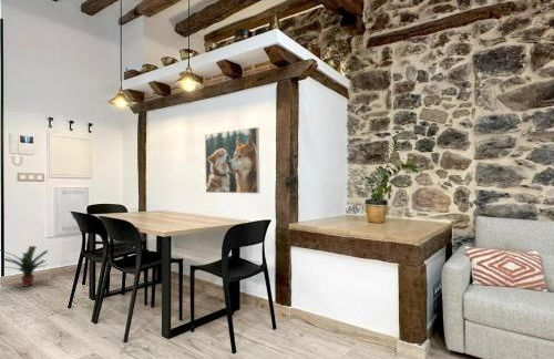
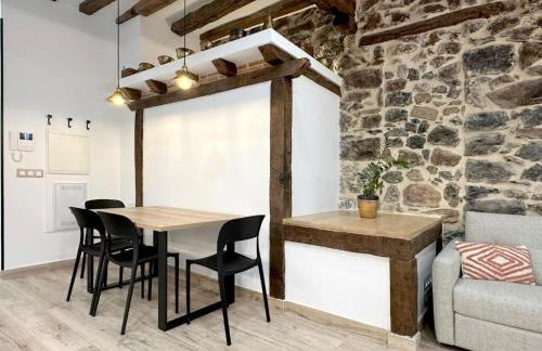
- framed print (230, 162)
- potted plant (23, 265)
